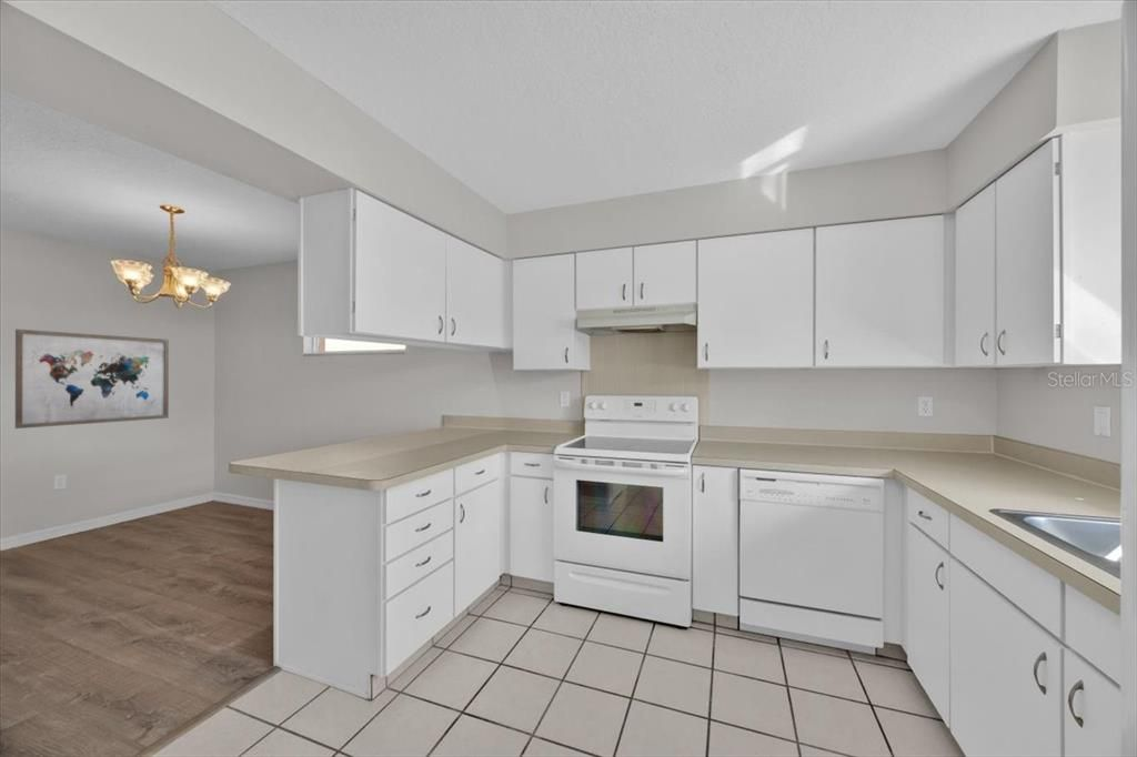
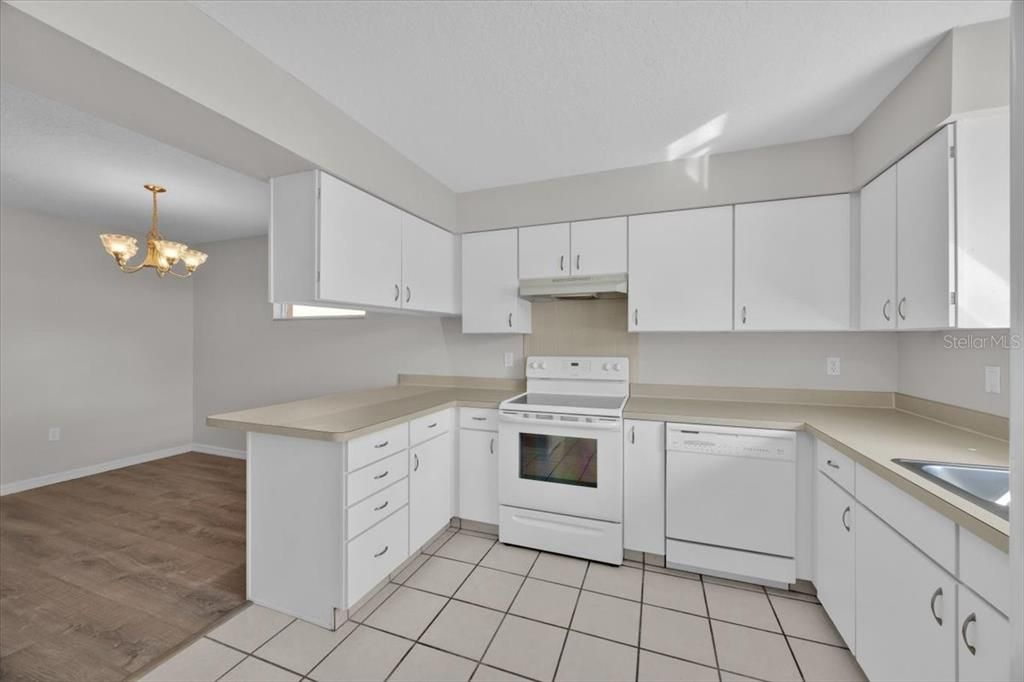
- wall art (100, 378)
